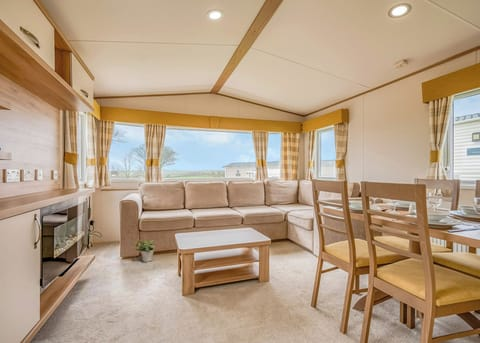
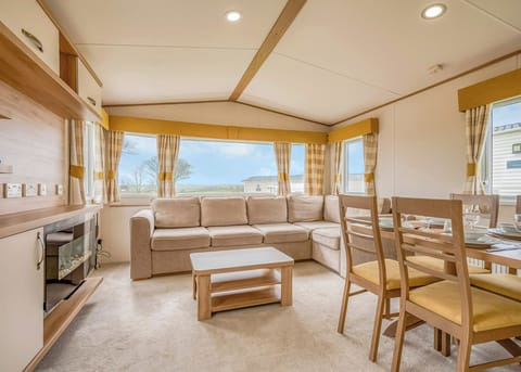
- potted plant (145, 250)
